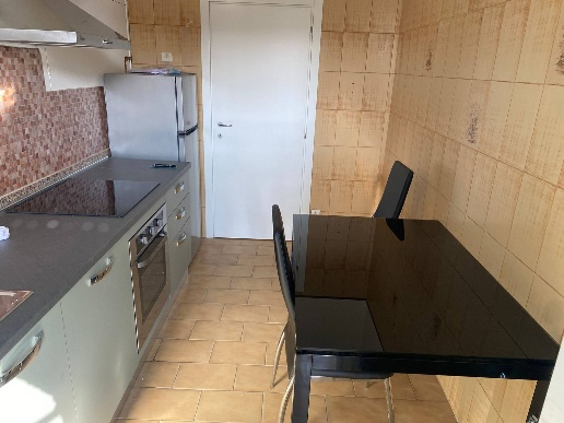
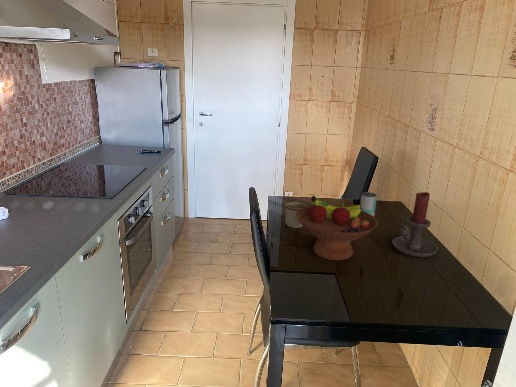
+ beverage can (367, 208)
+ fruit bowl (335, 228)
+ mug (296, 217)
+ candle holder (415, 219)
